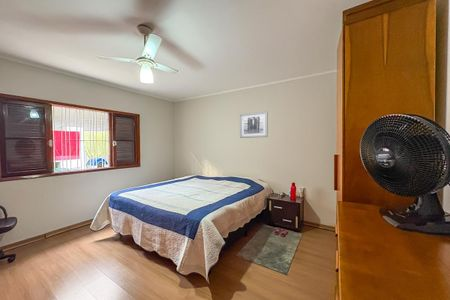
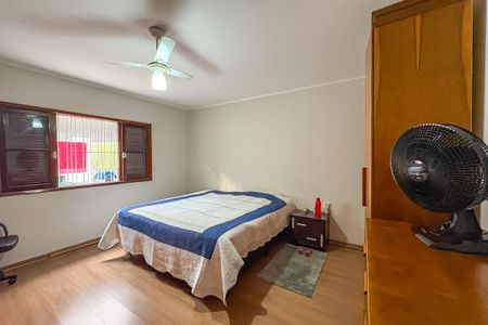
- wall art (253, 125)
